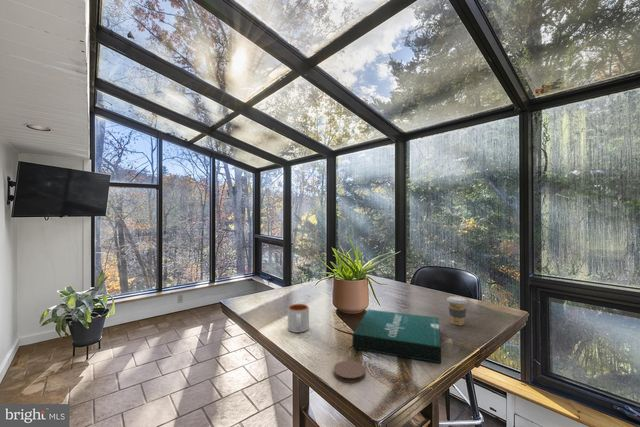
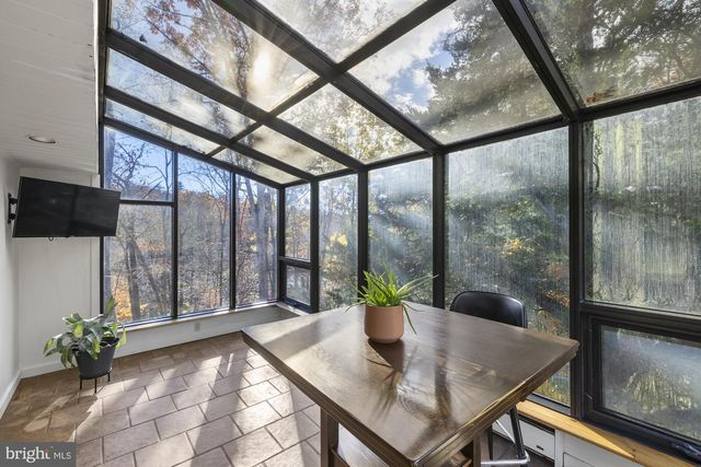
- coaster (349, 370)
- coffee cup (457, 310)
- mug (298, 318)
- pizza box (398, 331)
